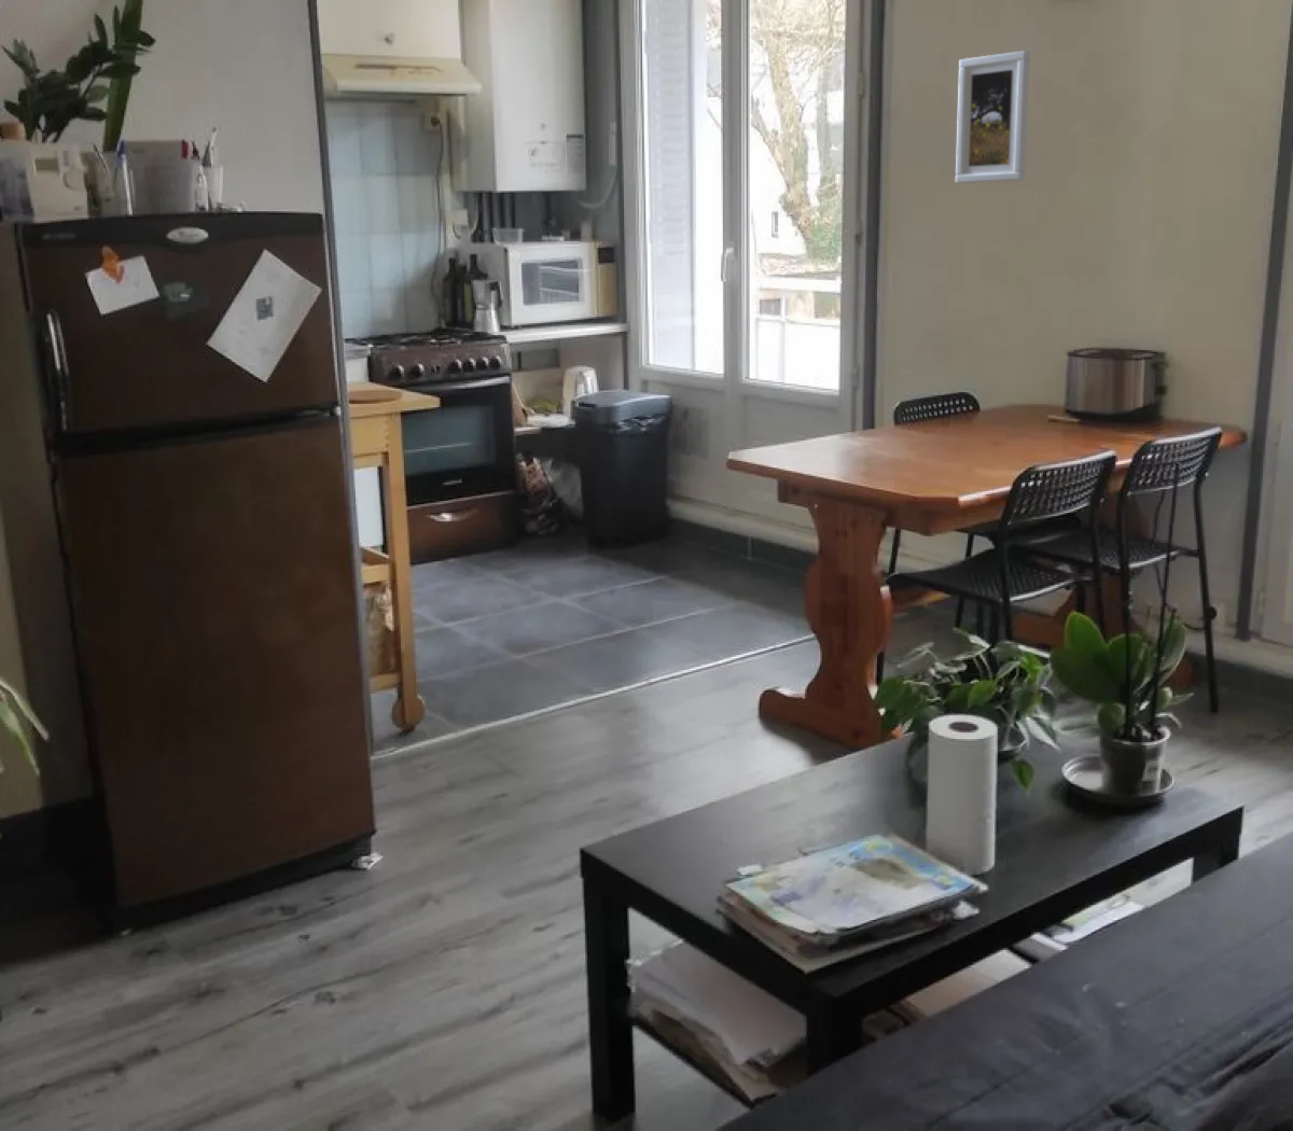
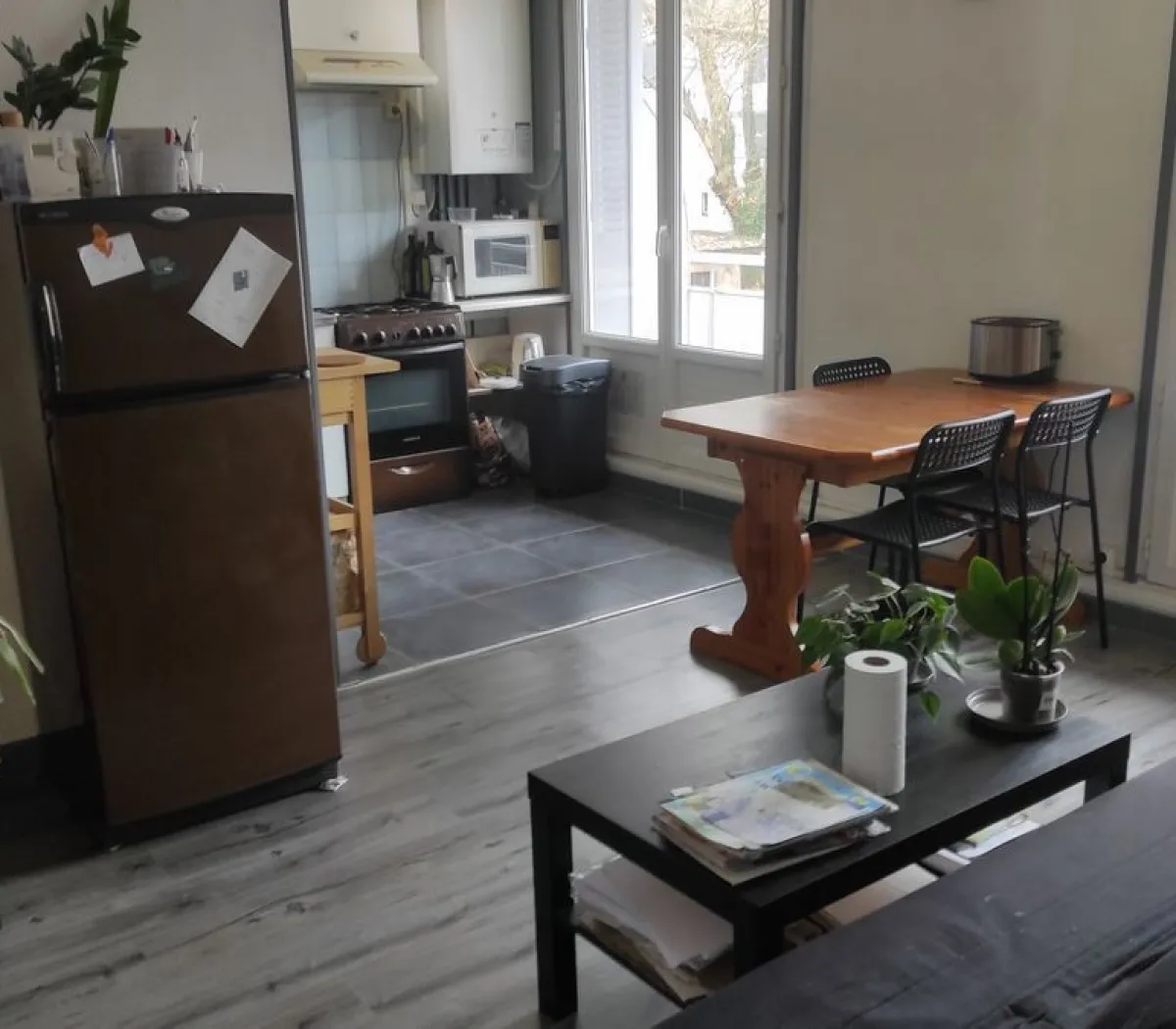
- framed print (992, 119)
